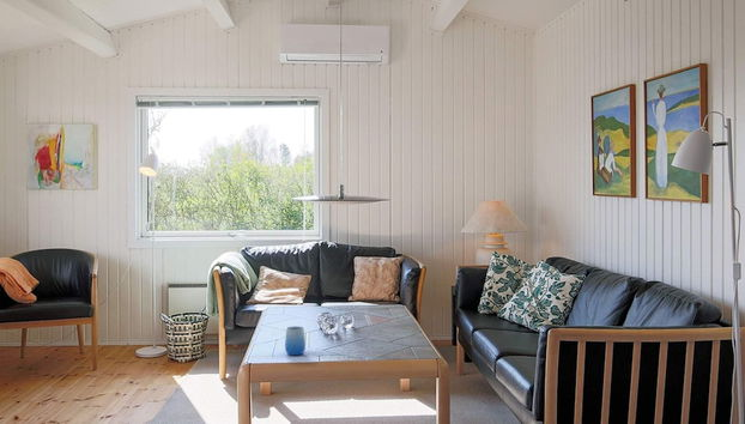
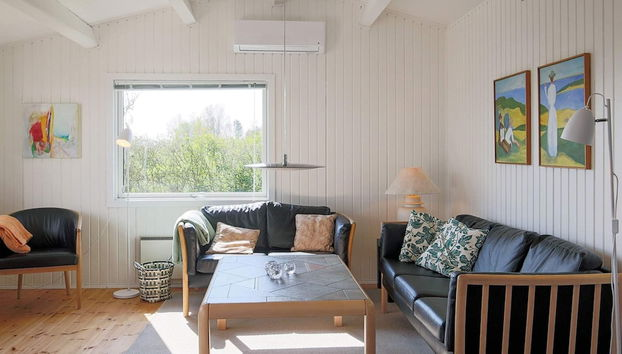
- cup (295, 340)
